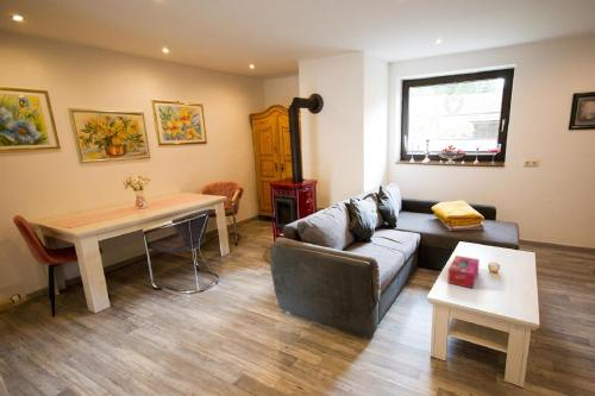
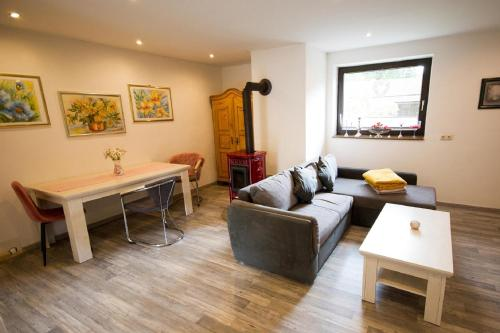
- tissue box (463, 270)
